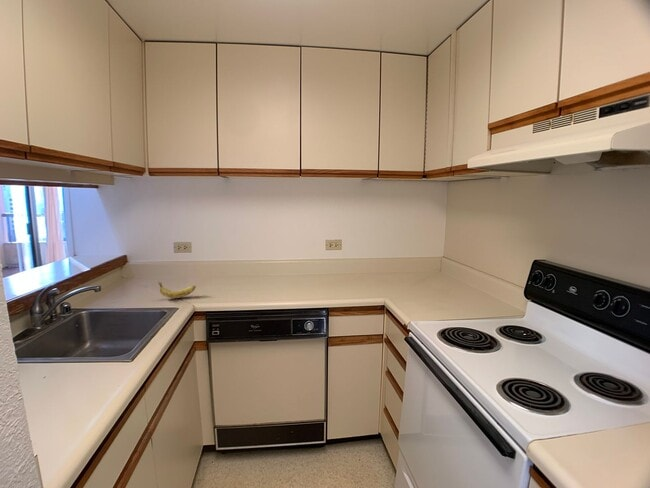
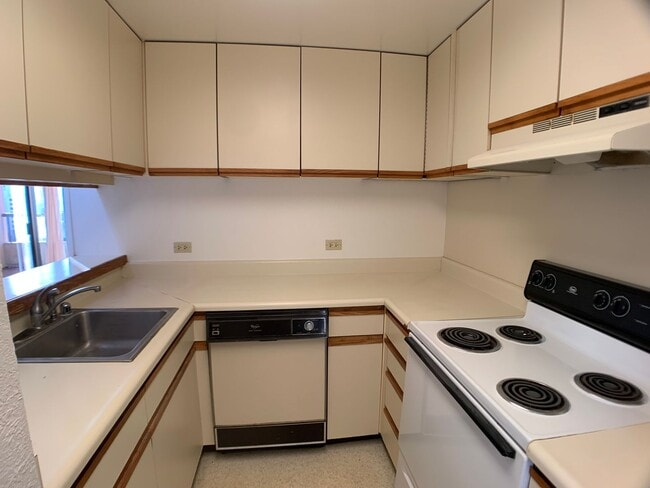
- banana (177, 291)
